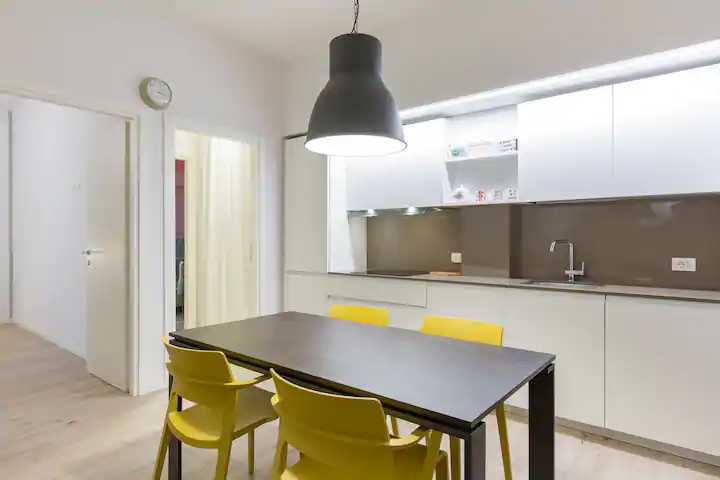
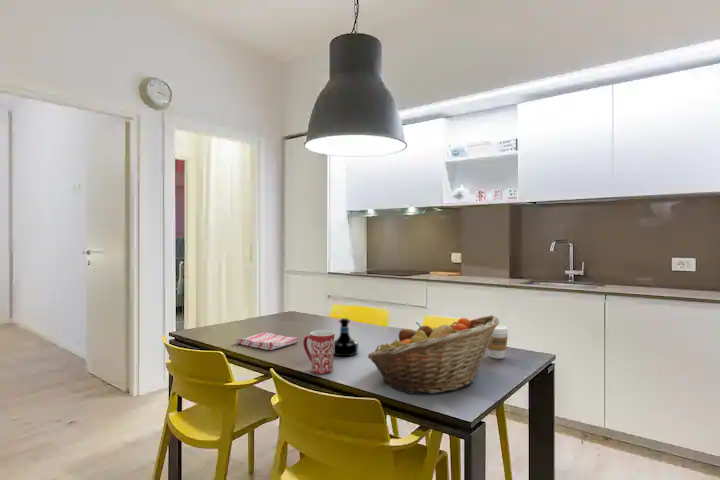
+ dish towel (267, 339)
+ mug (318, 351)
+ coffee cup (496, 341)
+ fruit basket (435, 347)
+ tequila bottle (344, 335)
